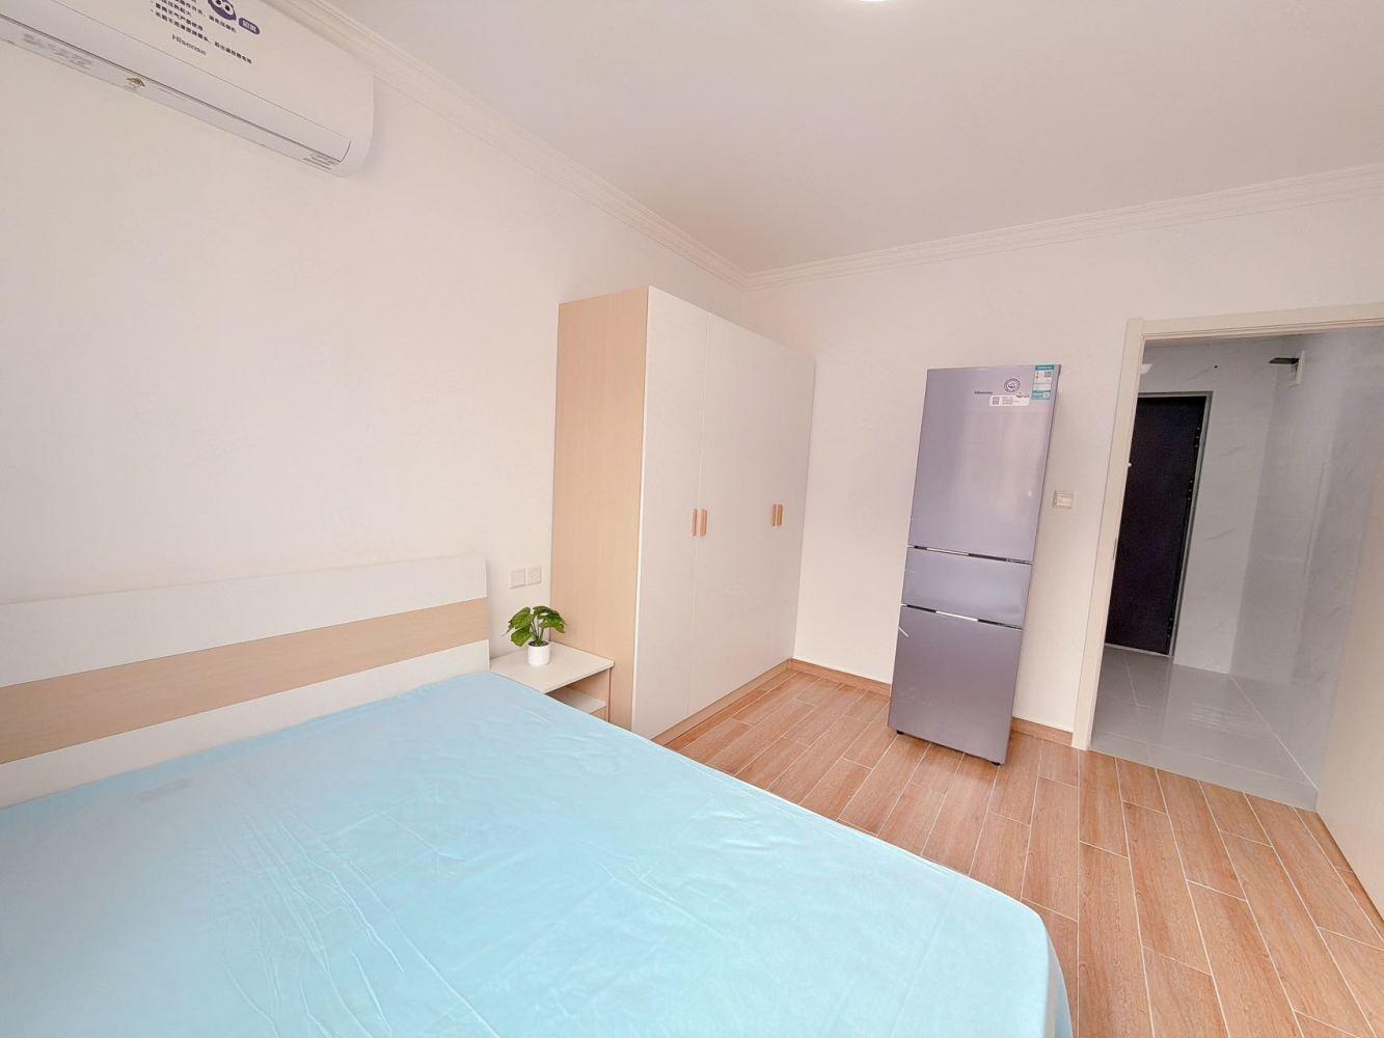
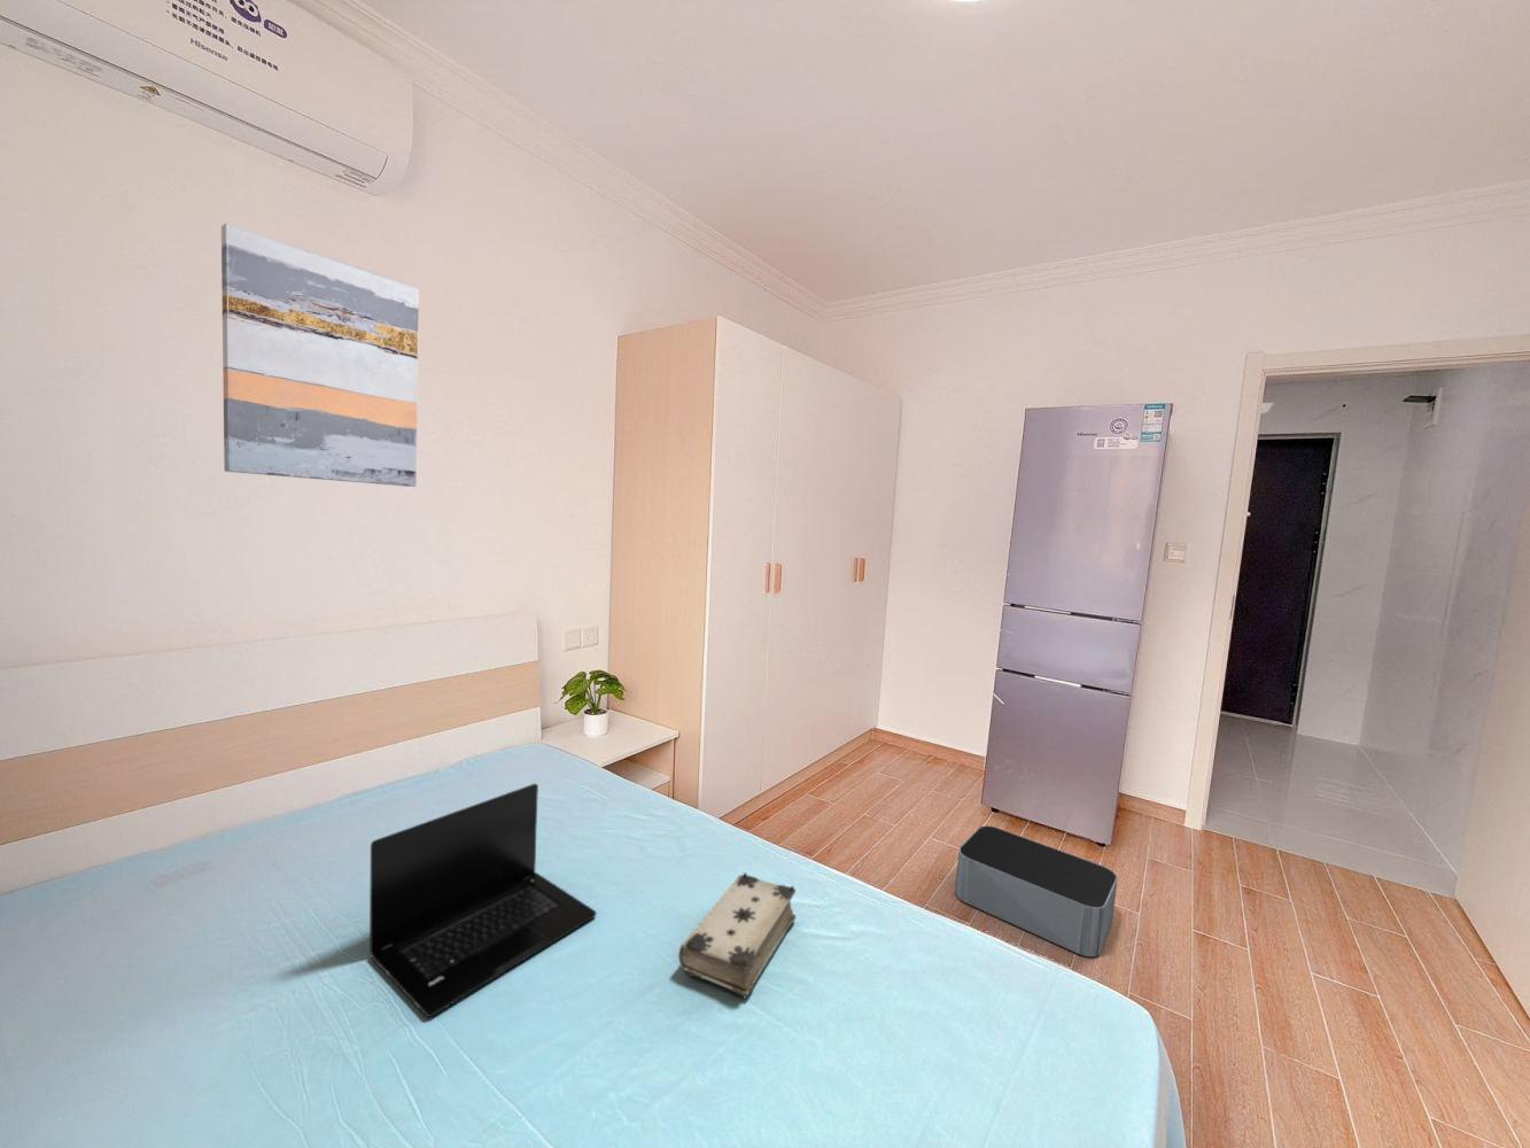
+ laptop (491, 882)
+ wall art (329, 370)
+ book (741, 926)
+ storage bin (1033, 884)
